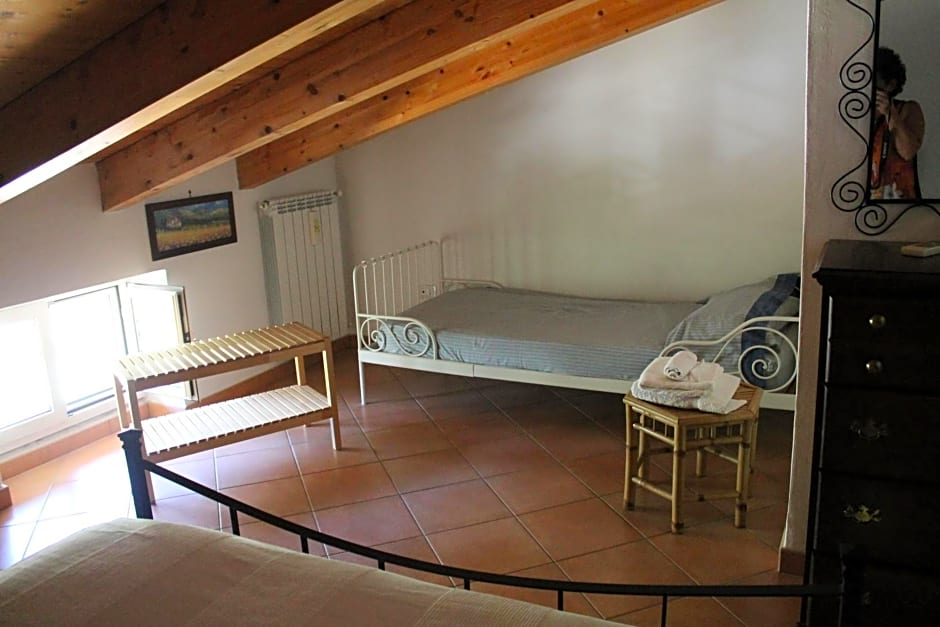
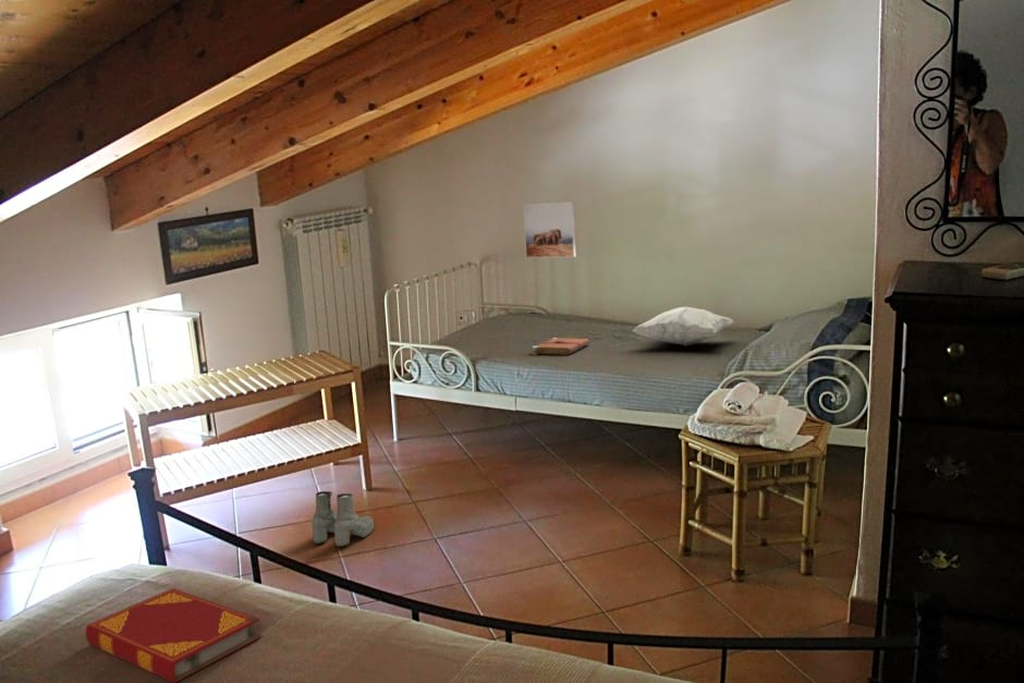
+ hardback book (172, 631)
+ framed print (549, 230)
+ boots (341, 513)
+ book (562, 344)
+ decorative pillow (684, 326)
